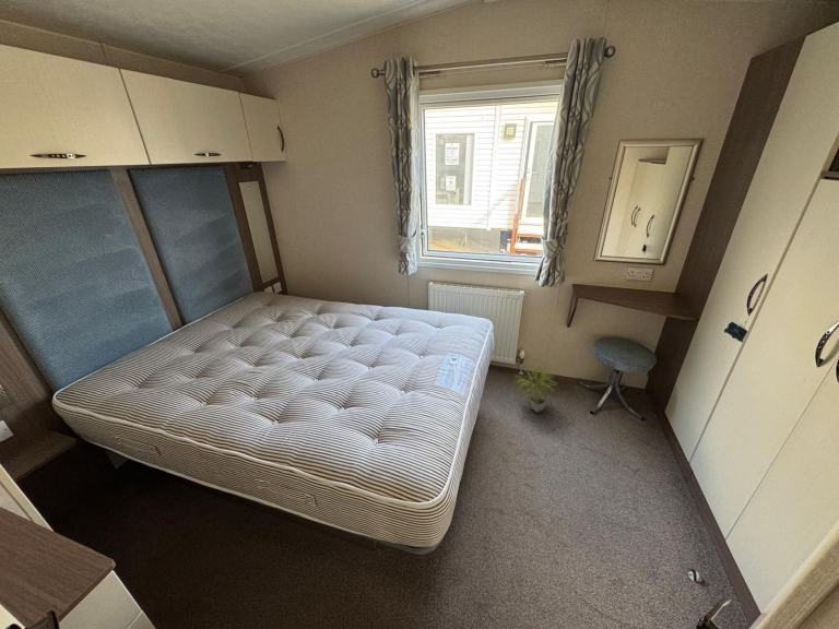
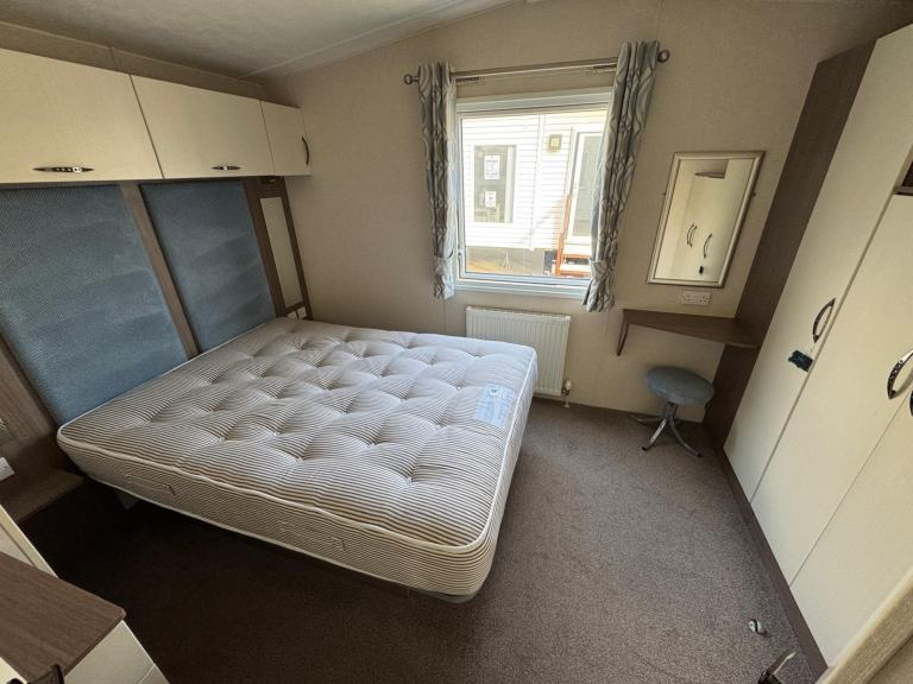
- potted plant (535, 388)
